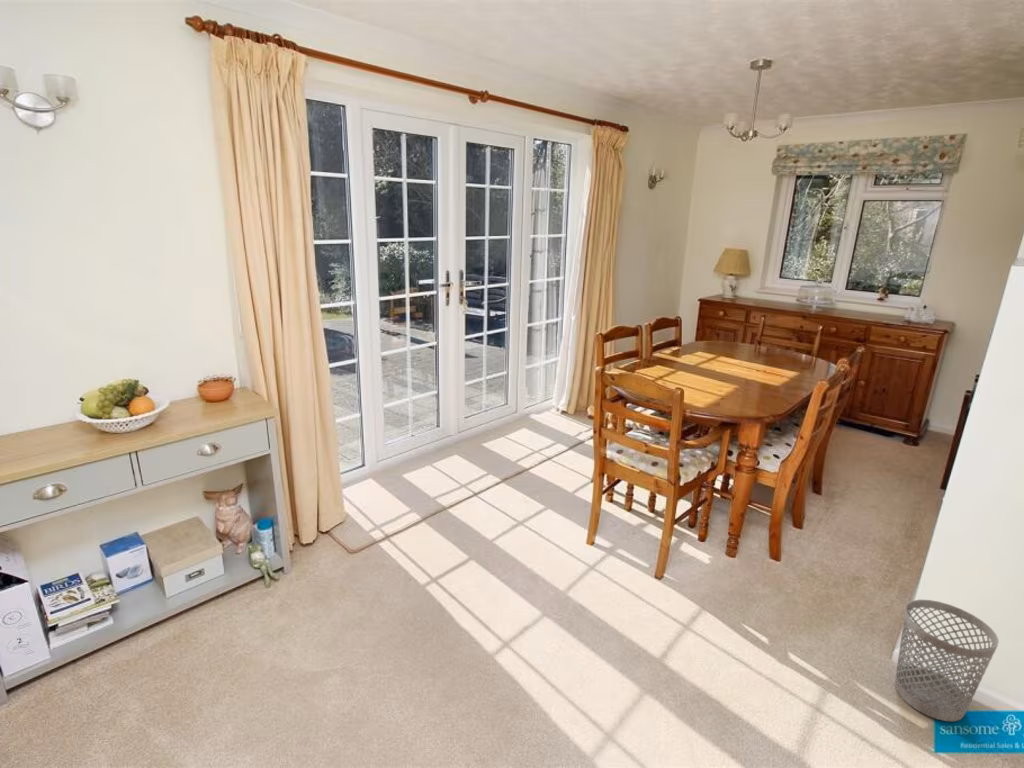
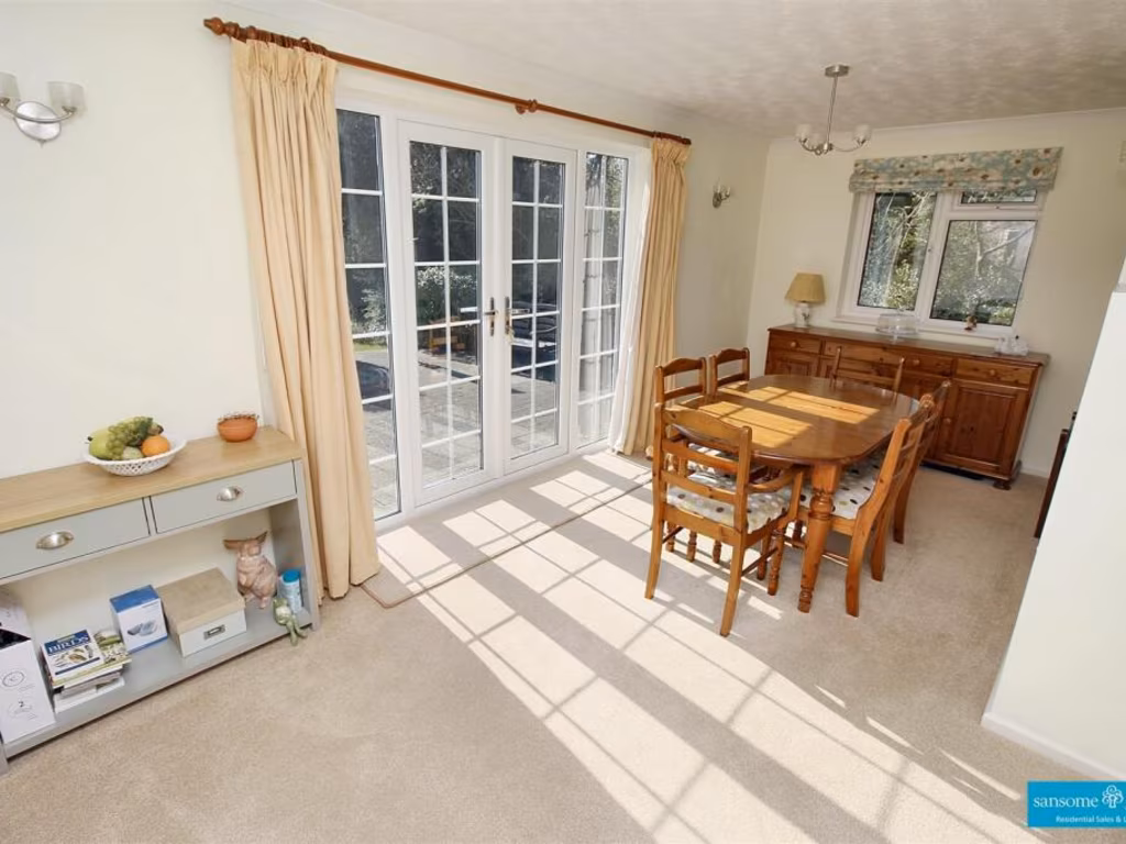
- wastebasket (939, 660)
